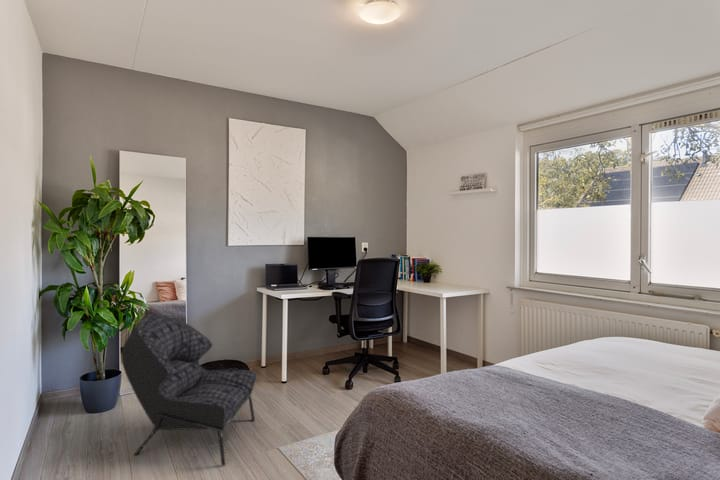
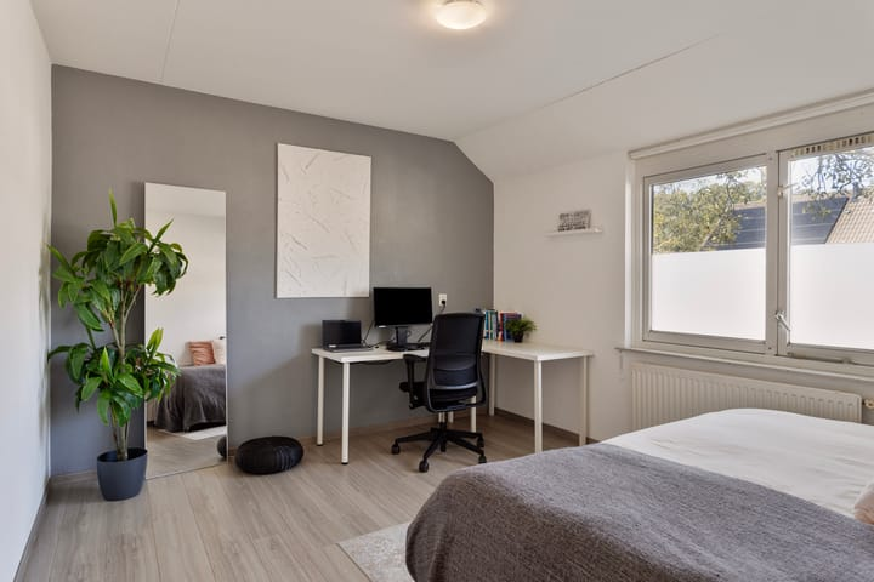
- armchair (199, 376)
